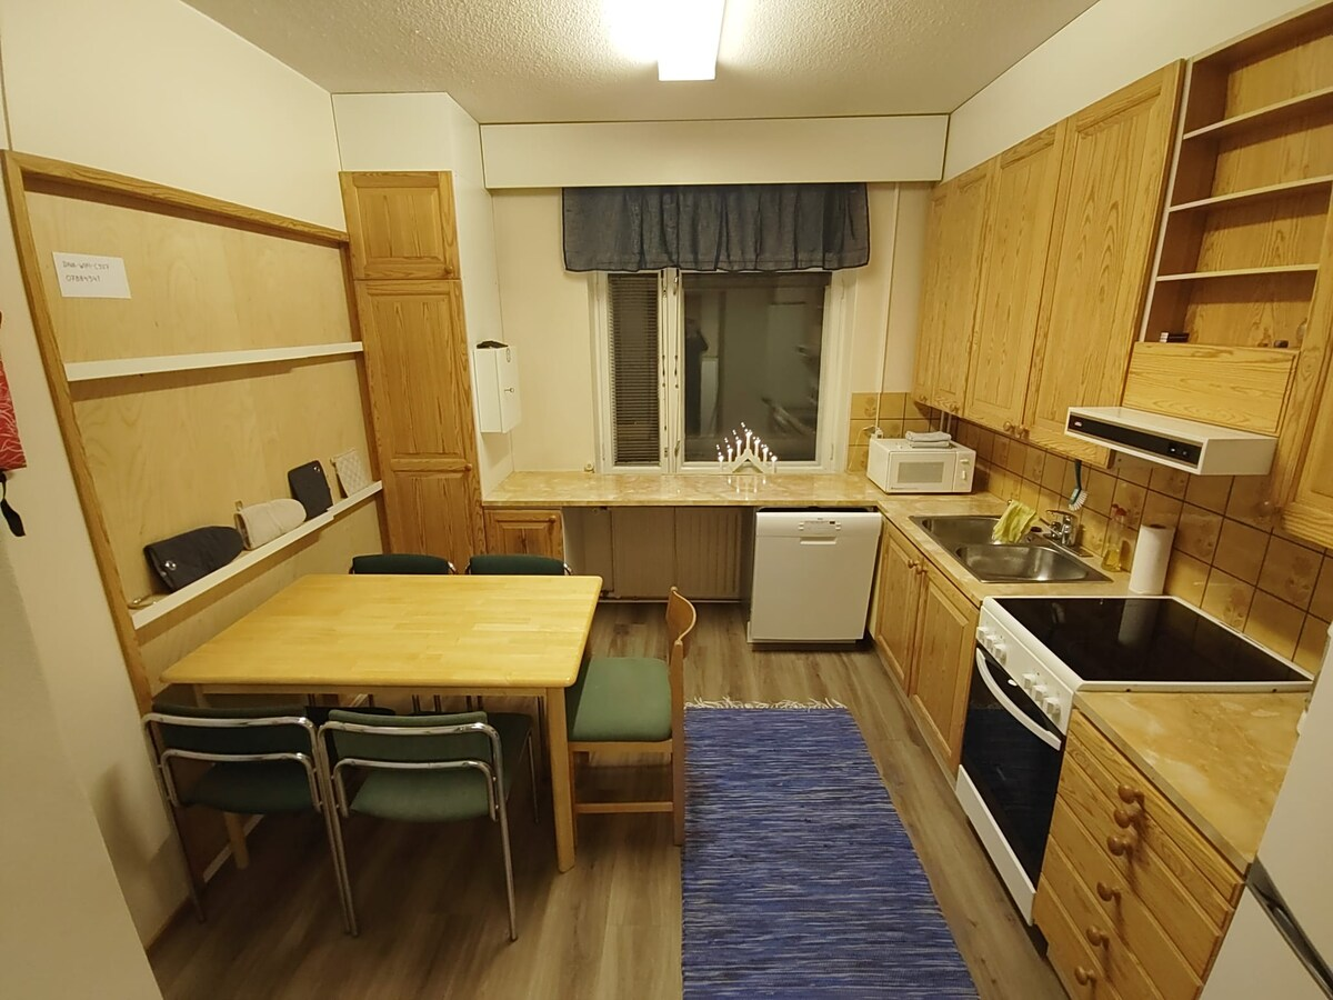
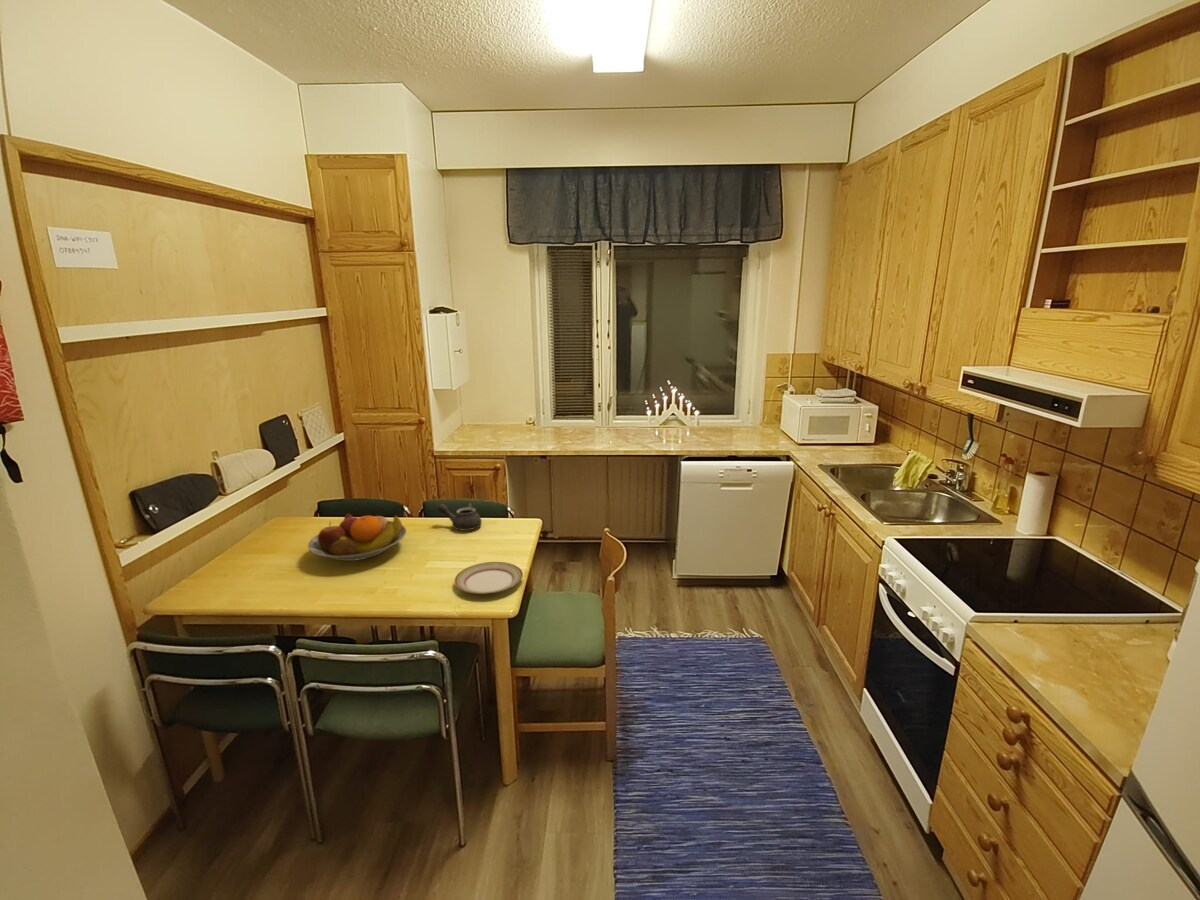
+ fruit bowl (358, 533)
+ teapot (459, 514)
+ plate (489, 579)
